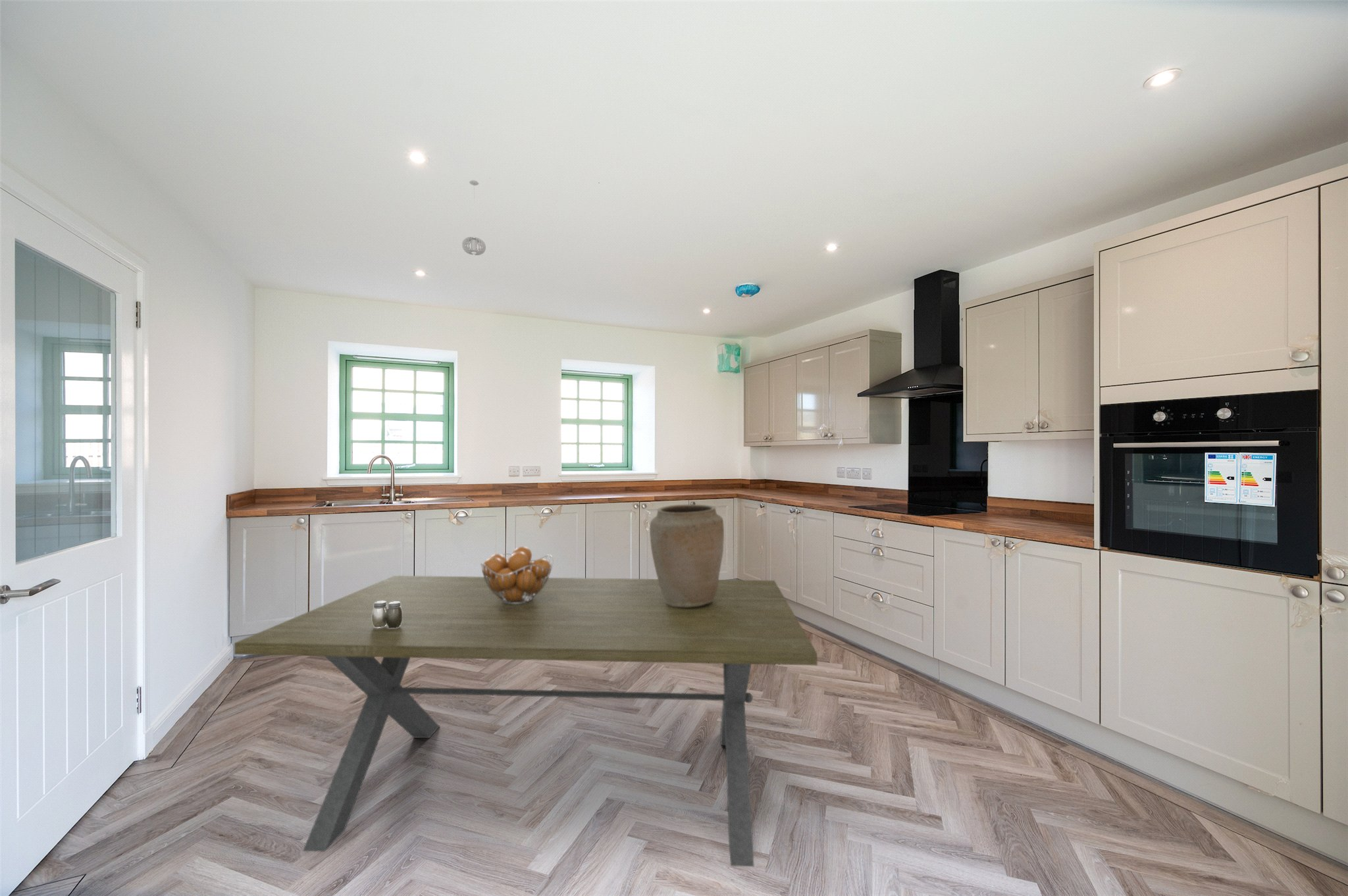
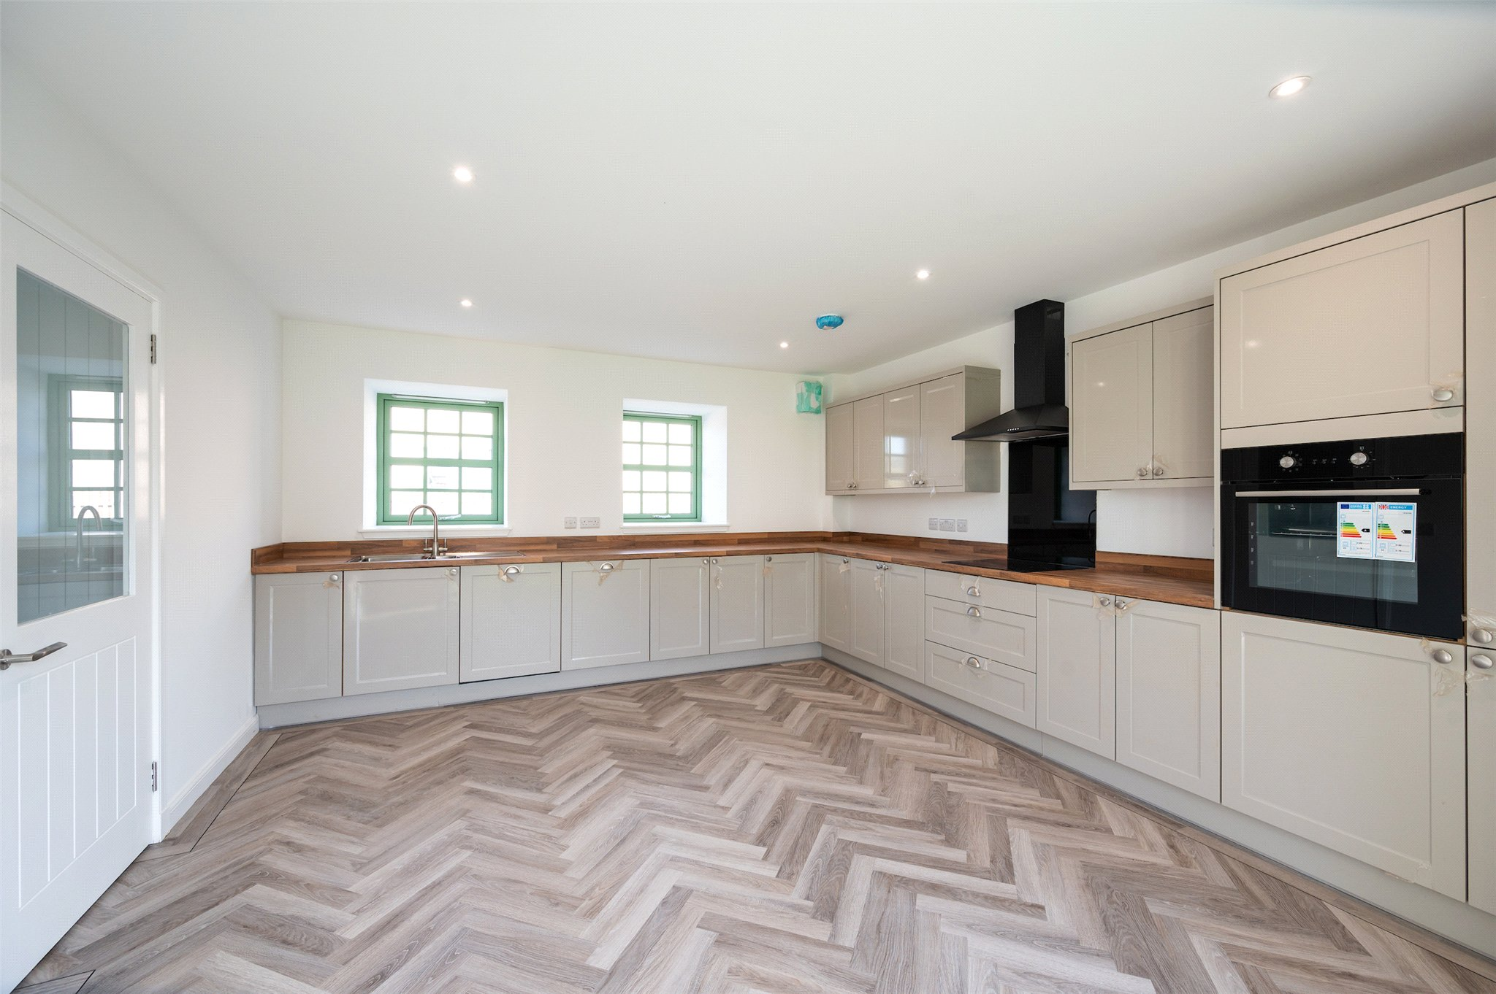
- pendant light (472, 237)
- fruit basket (517, 574)
- vase (687, 554)
- salt and pepper shaker (387, 613)
- dining table (556, 693)
